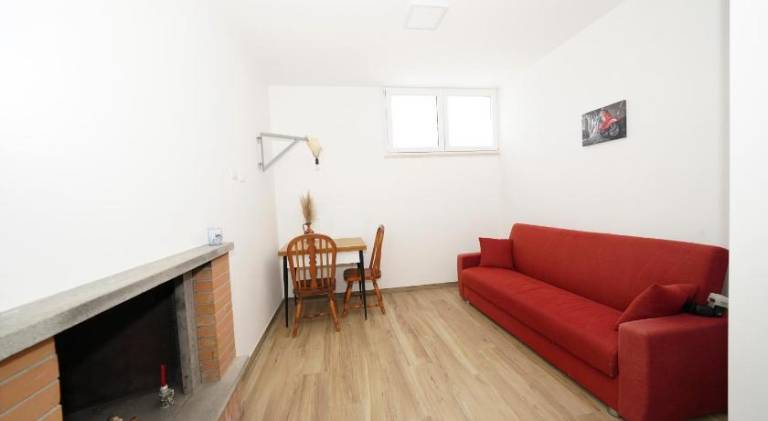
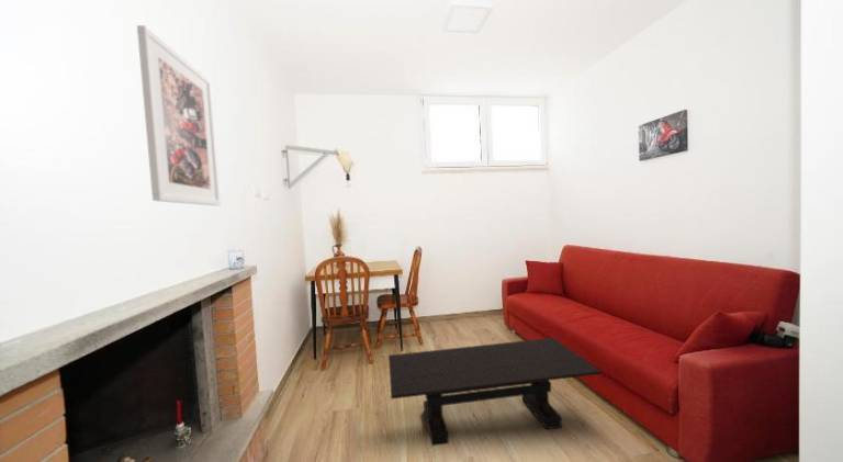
+ coffee table (486, 390)
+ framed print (186, 131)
